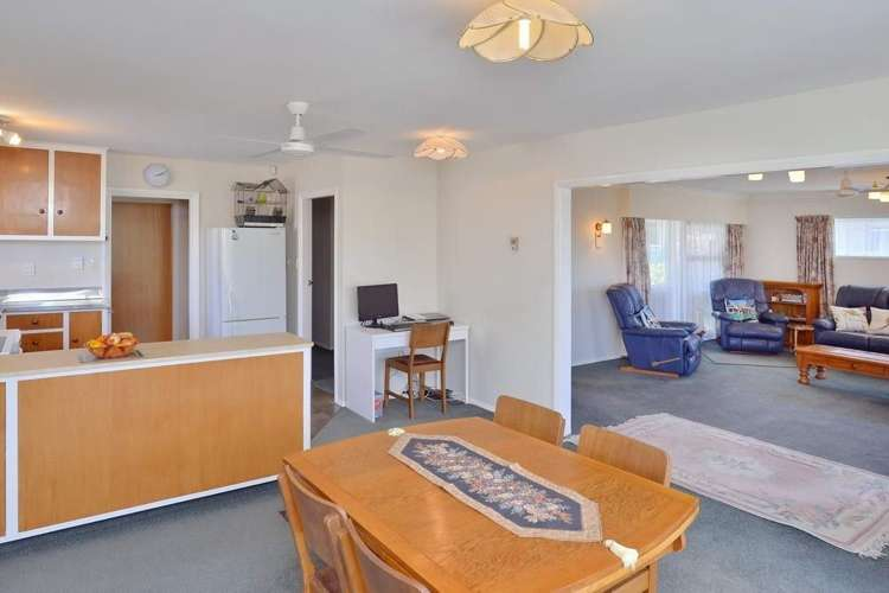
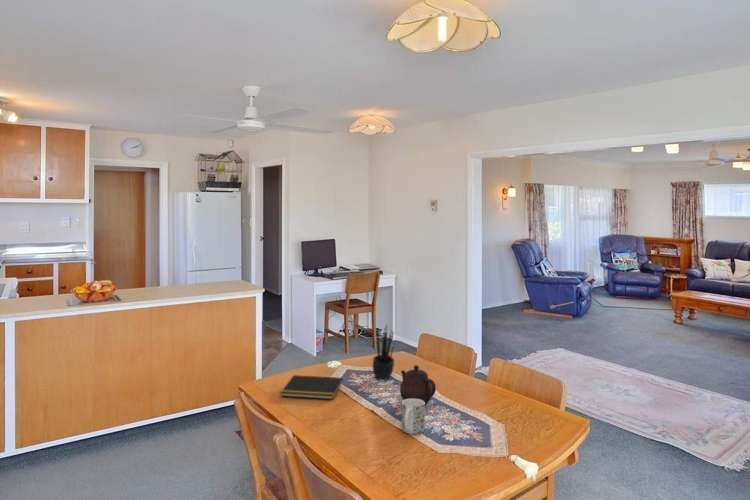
+ teapot (417, 384)
+ mug (411, 417)
+ potted plant (384, 351)
+ notepad (312, 386)
